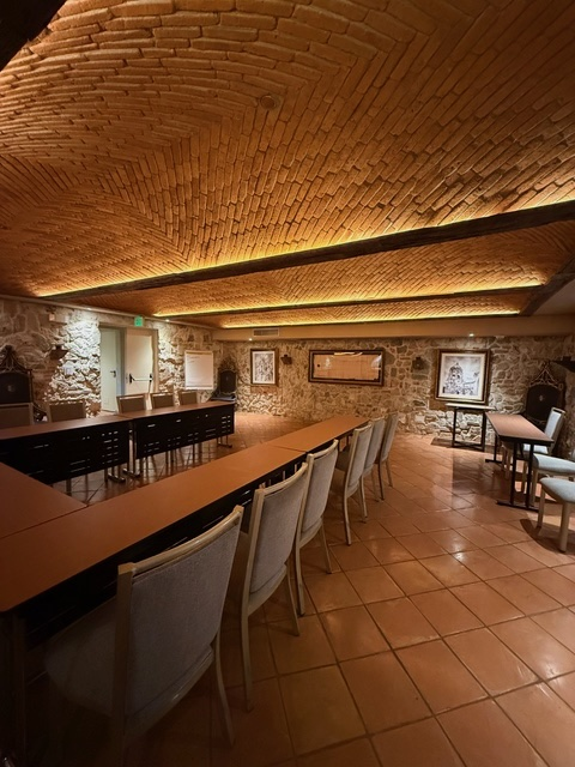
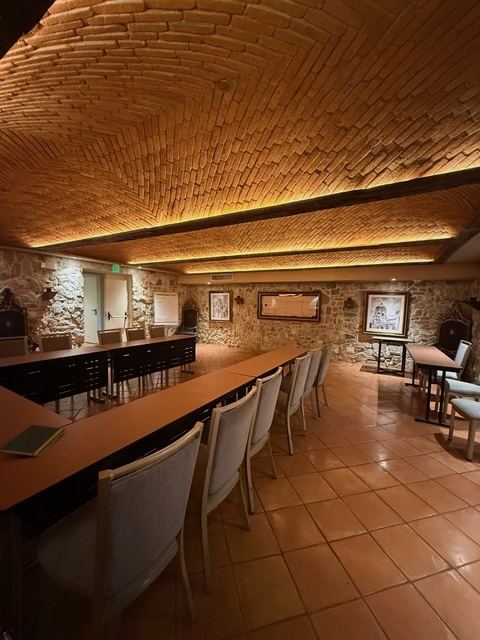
+ notepad (35, 439)
